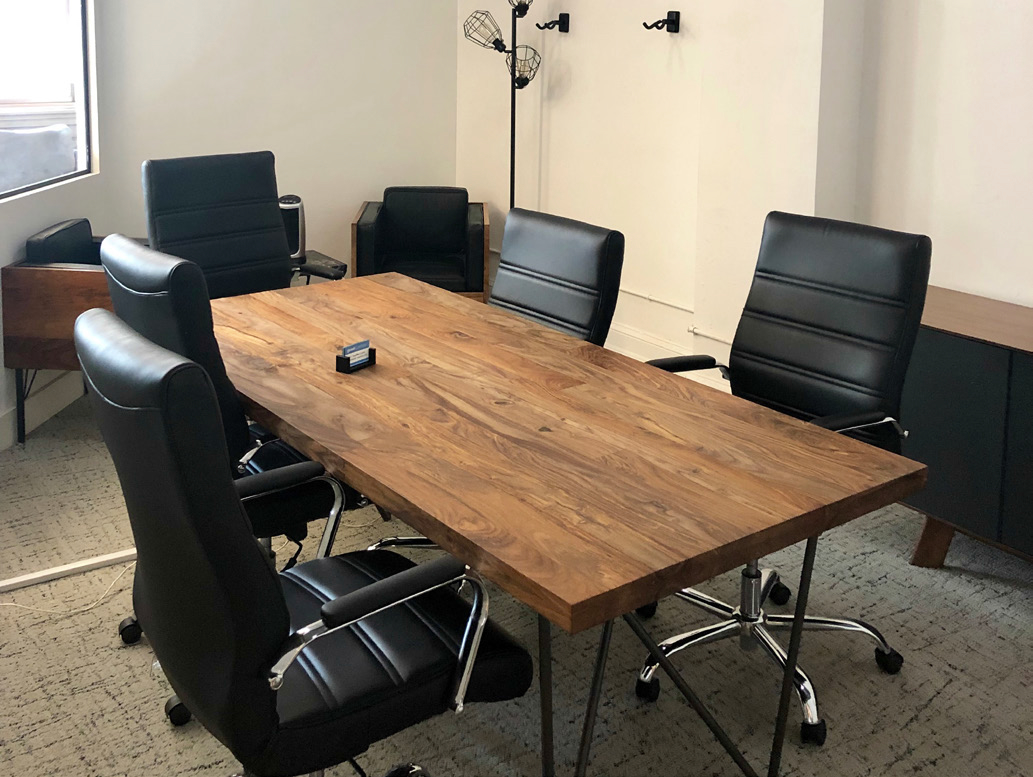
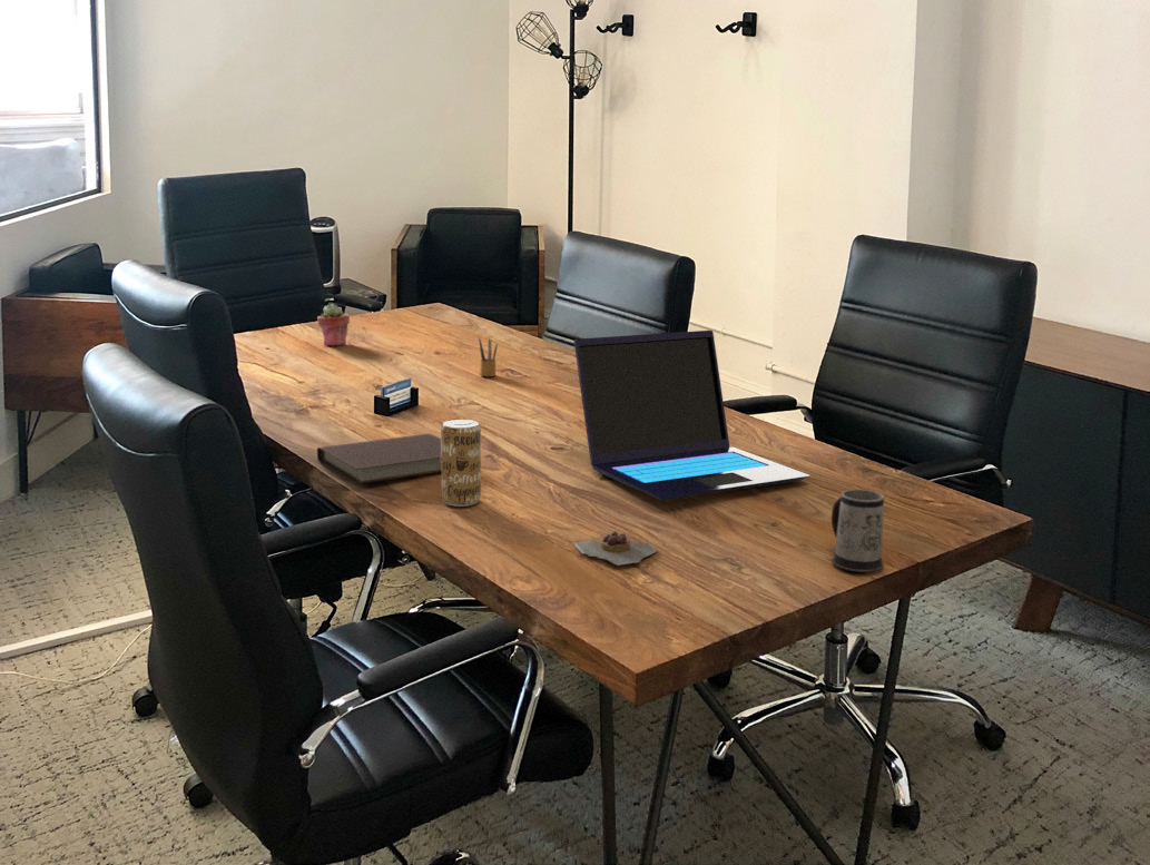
+ notebook (394, 456)
+ beverage can (461, 462)
+ raspberry tart (617, 542)
+ mug (853, 525)
+ potted succulent (333, 324)
+ pencil box (488, 356)
+ laptop (688, 409)
